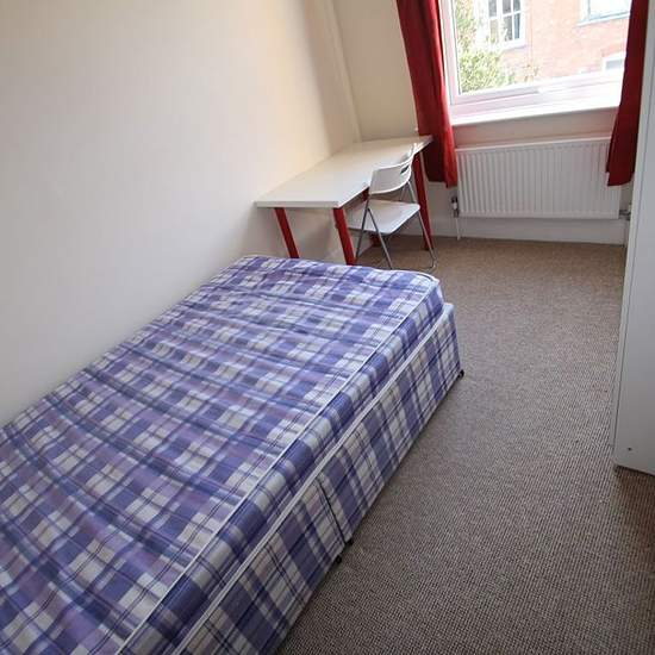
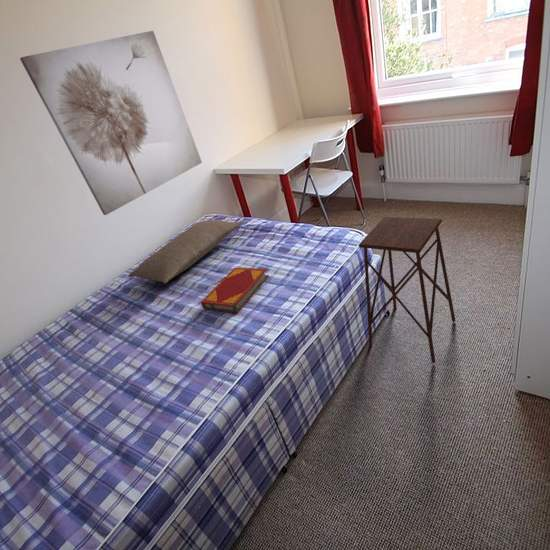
+ wall art (128, 120)
+ hardback book (235, 288)
+ pillow (188, 248)
+ side table (405, 284)
